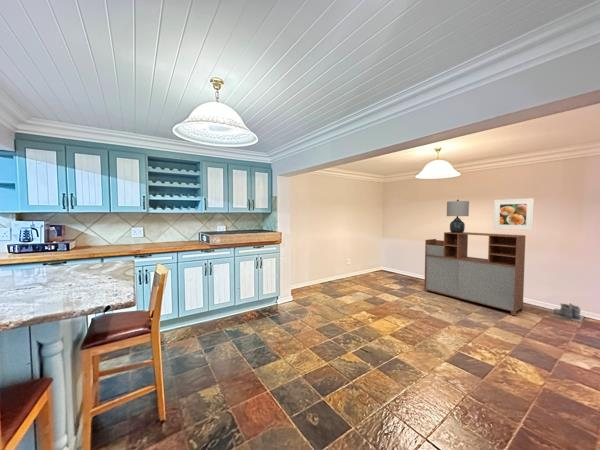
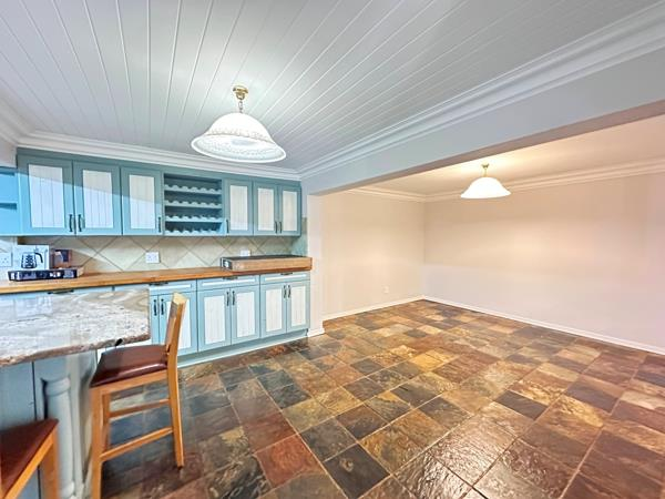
- lamp (457, 215)
- boots (567, 309)
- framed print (512, 214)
- storage cabinet (469, 266)
